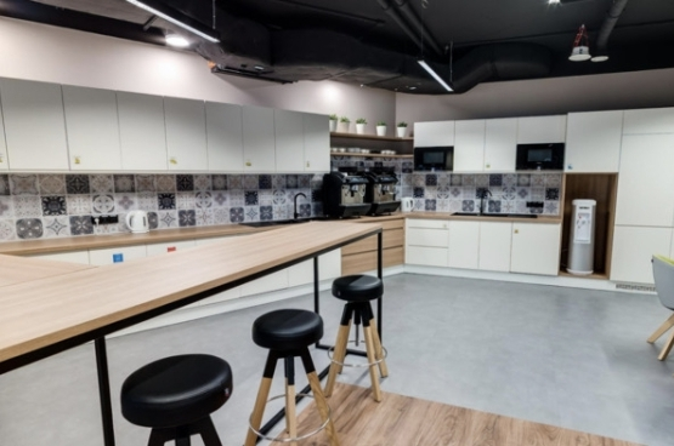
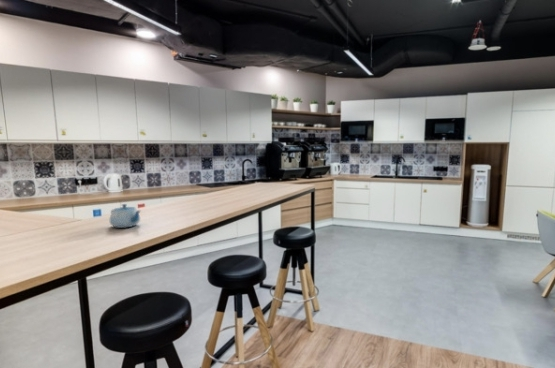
+ chinaware (125, 215)
